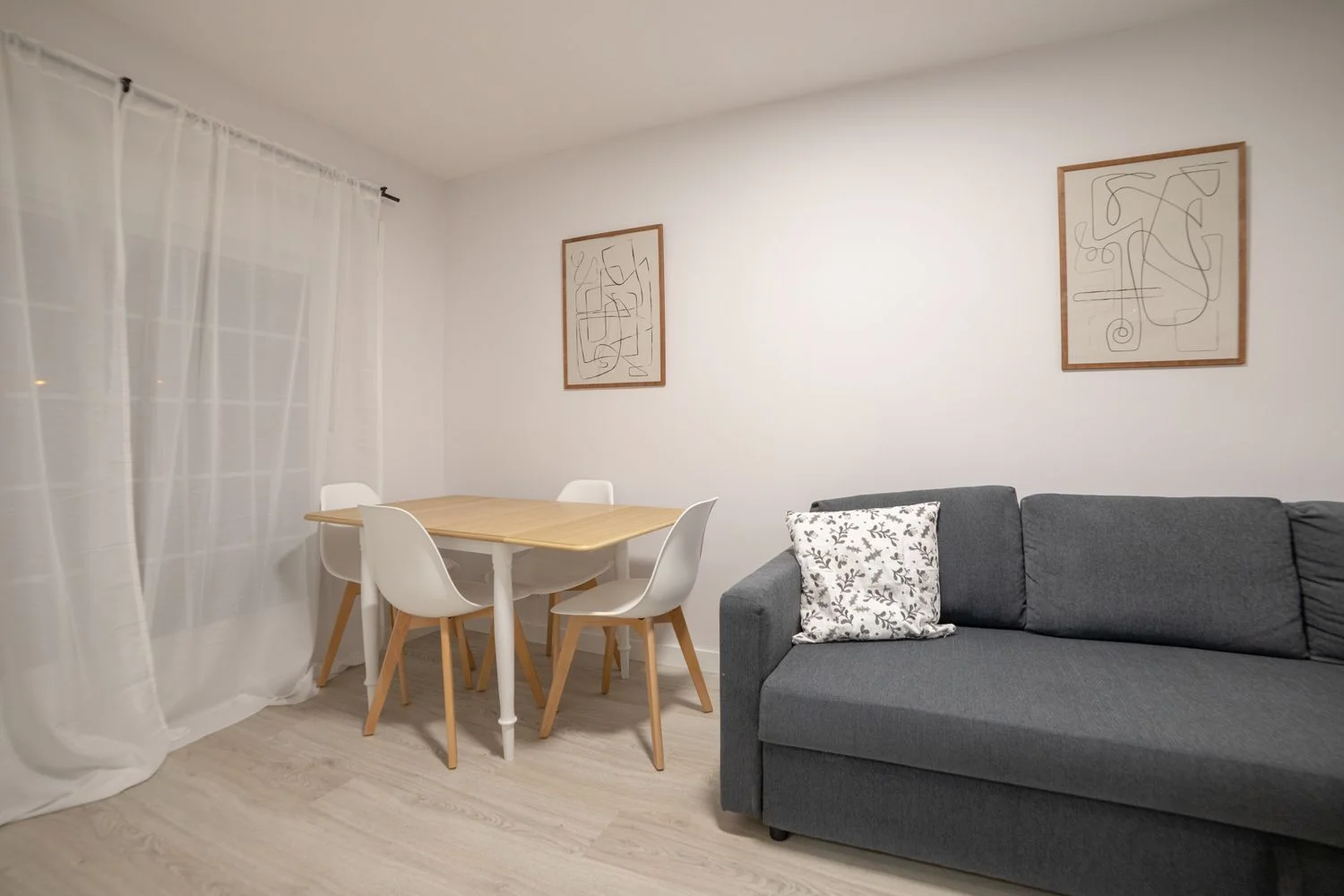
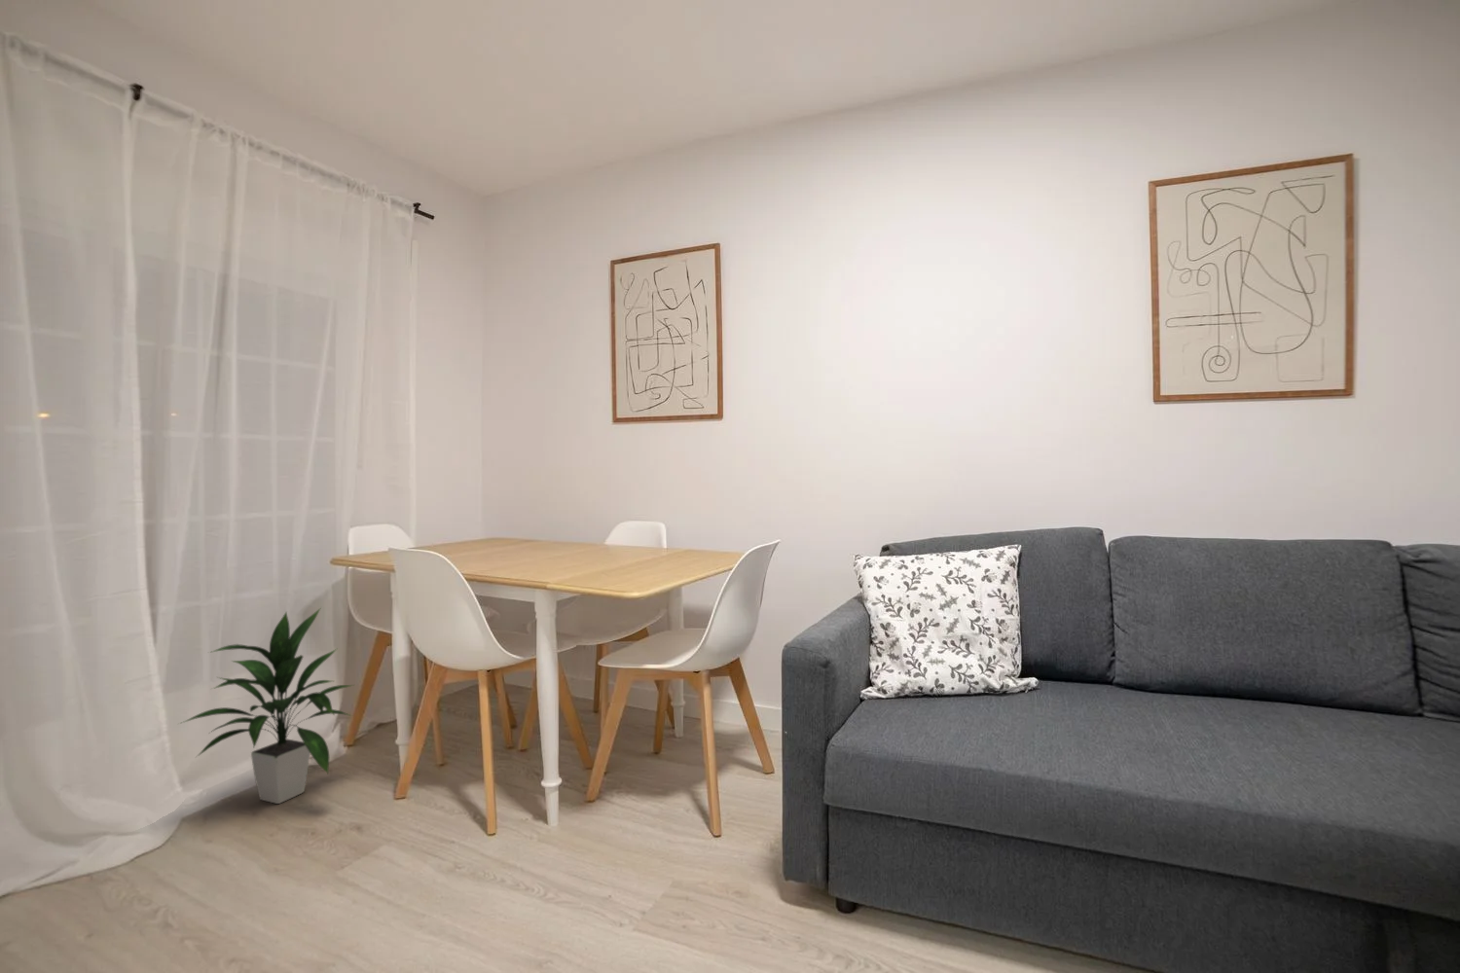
+ indoor plant (280, 706)
